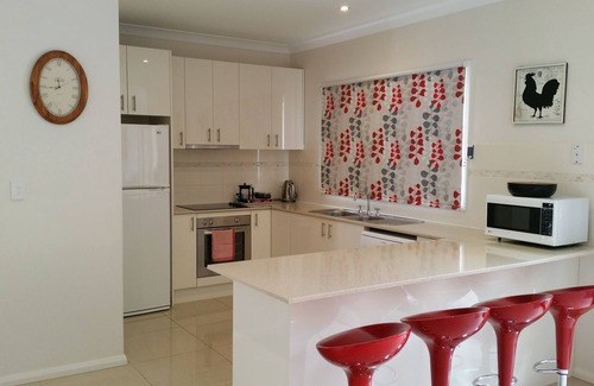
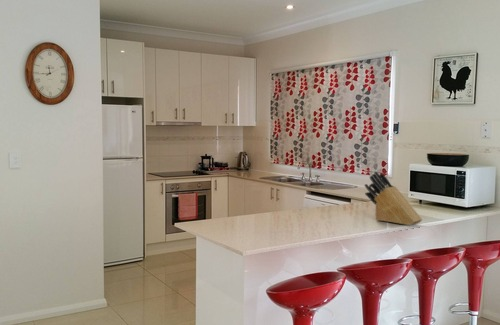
+ knife block (392, 197)
